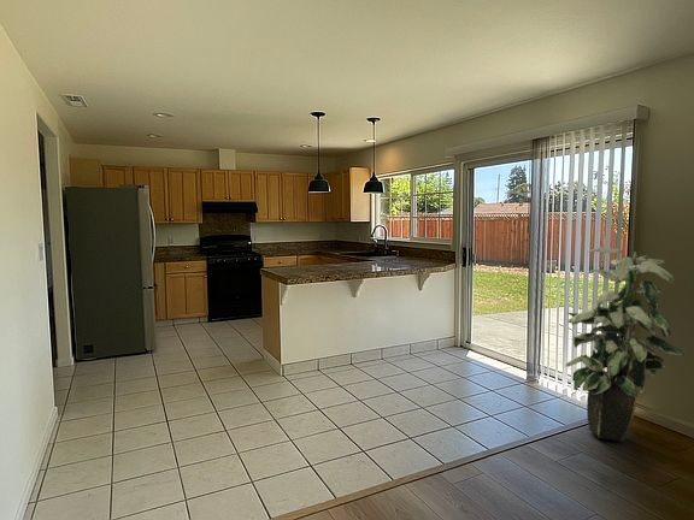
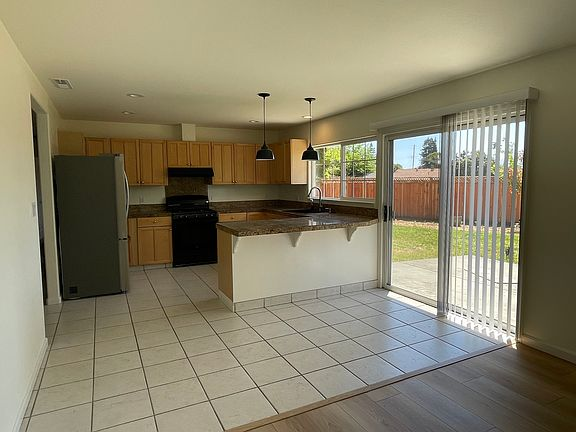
- indoor plant (614, 342)
